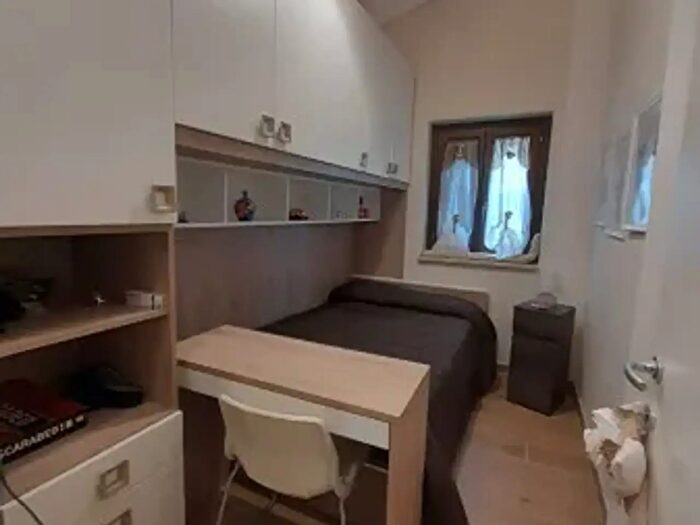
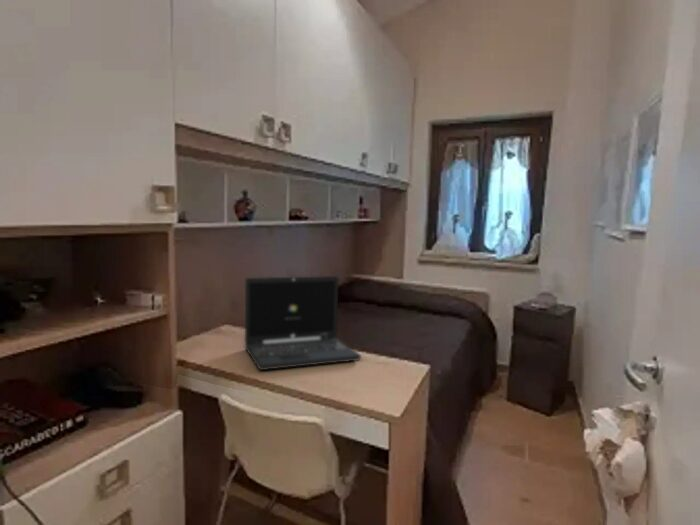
+ laptop (302, 318)
